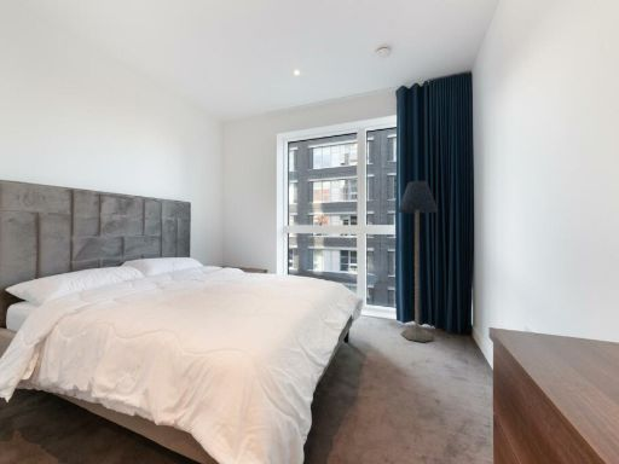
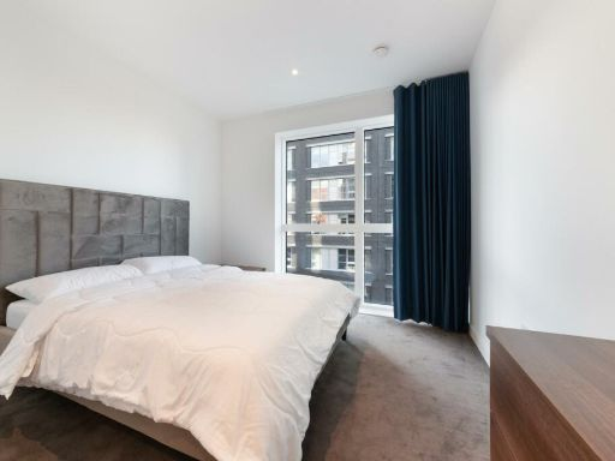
- floor lamp (417, 259)
